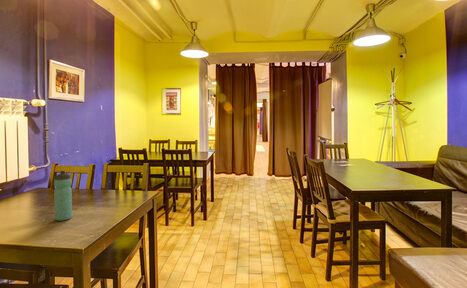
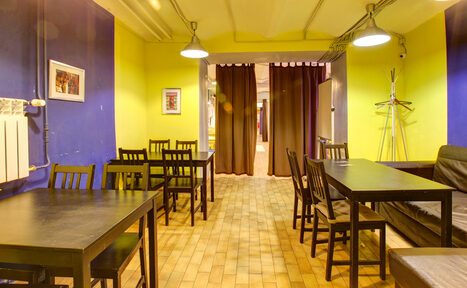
- water bottle (63, 194)
